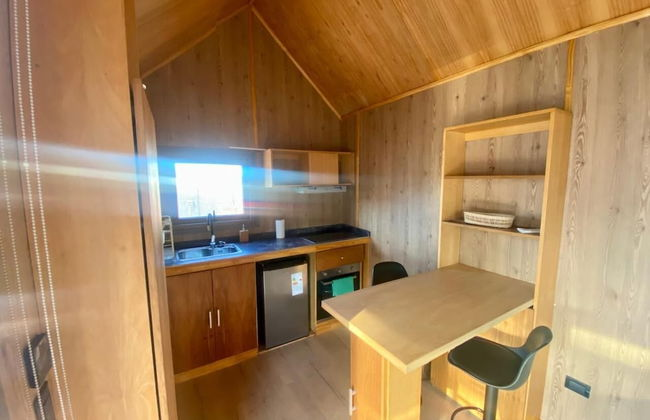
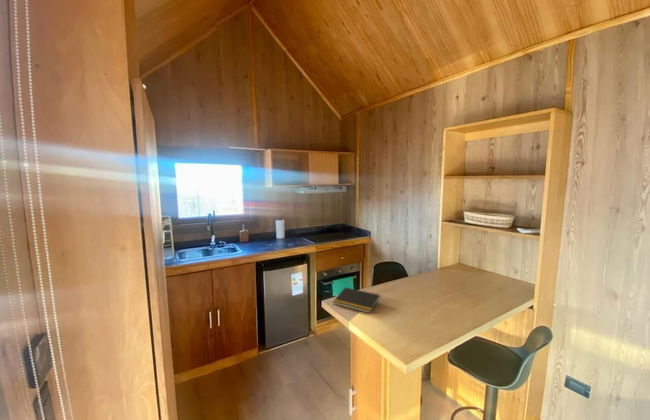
+ notepad (356, 299)
